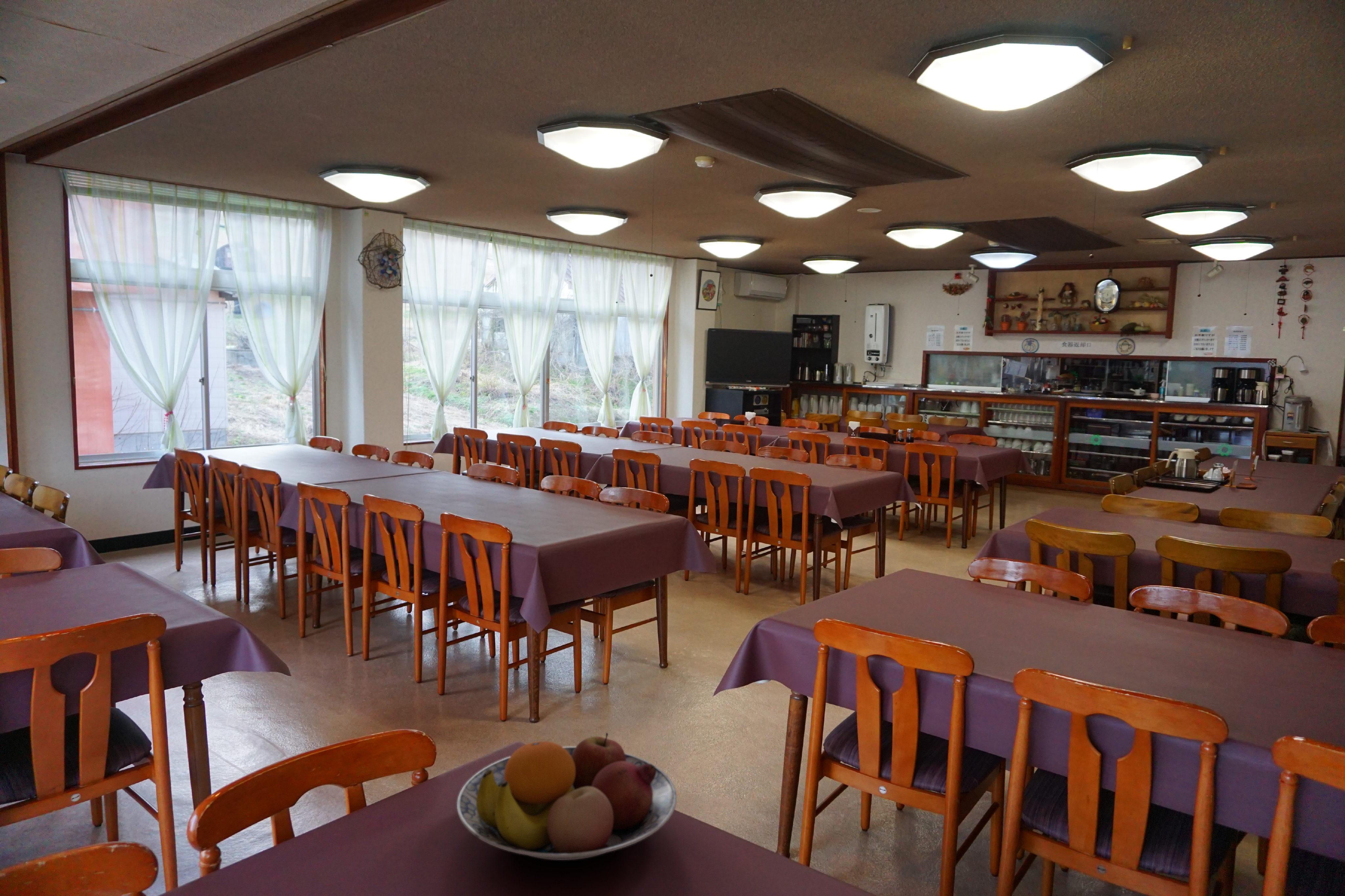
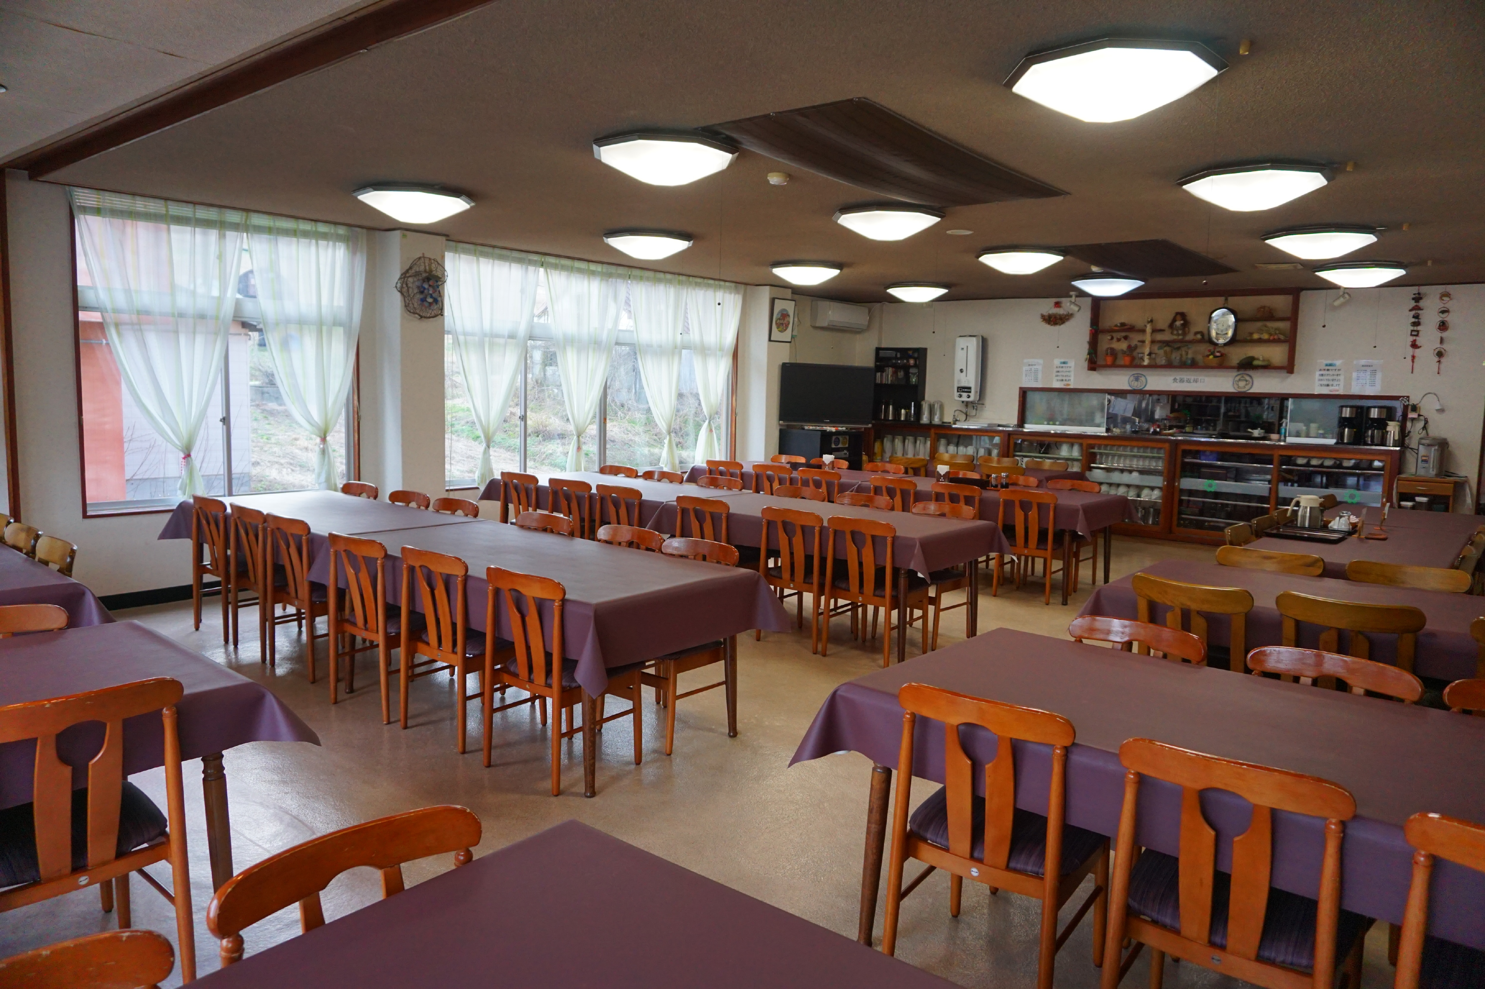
- fruit bowl (569, 785)
